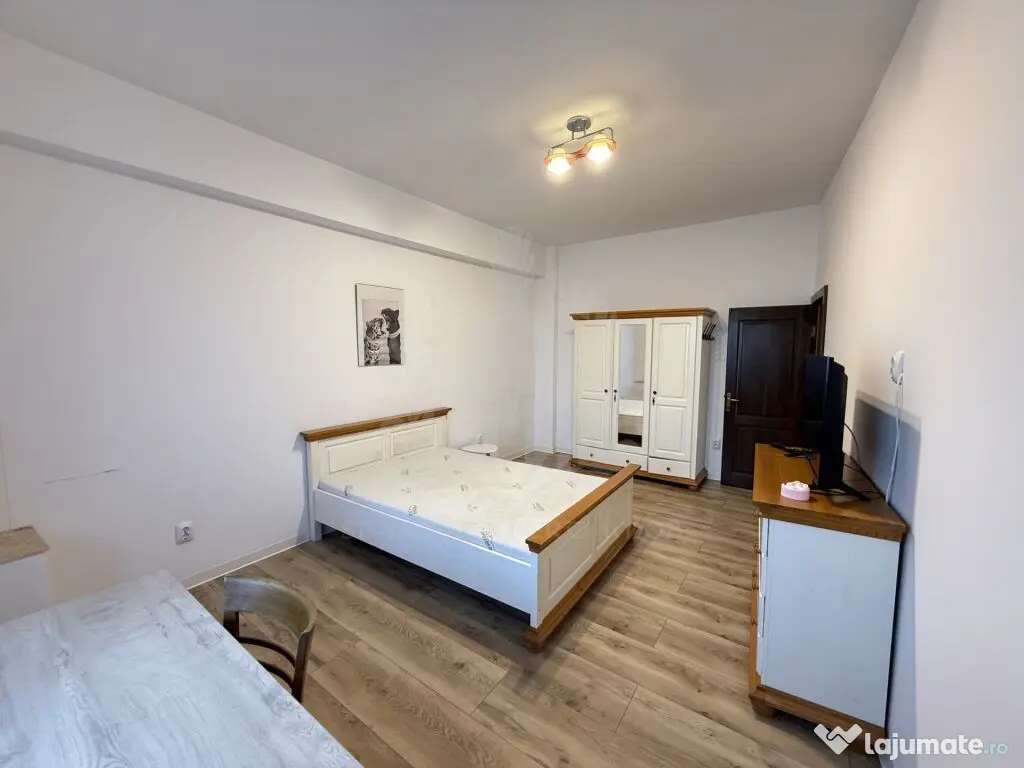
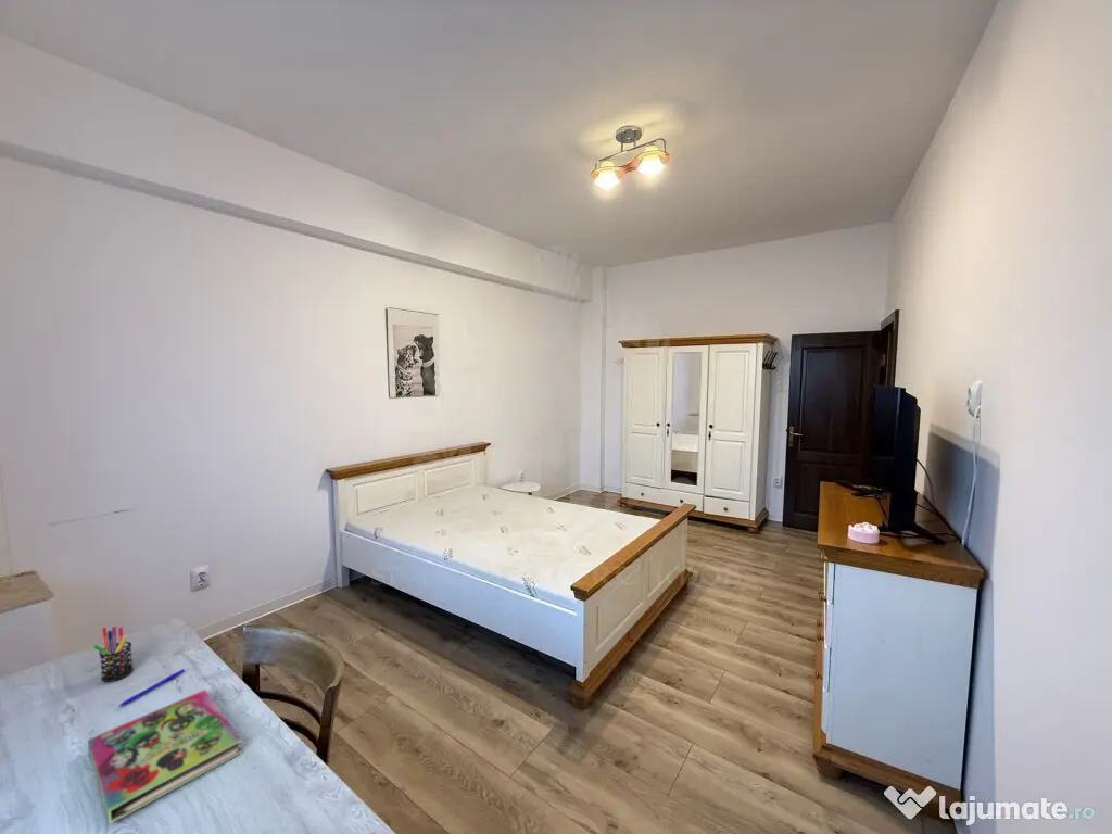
+ pen holder (111, 653)
+ pen (152, 687)
+ book (165, 745)
